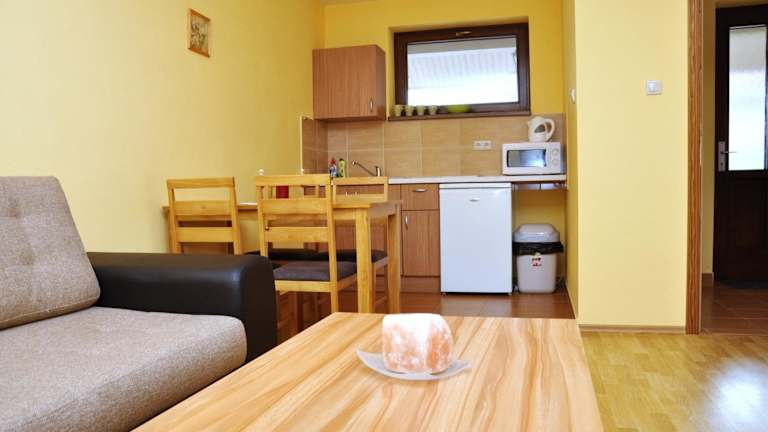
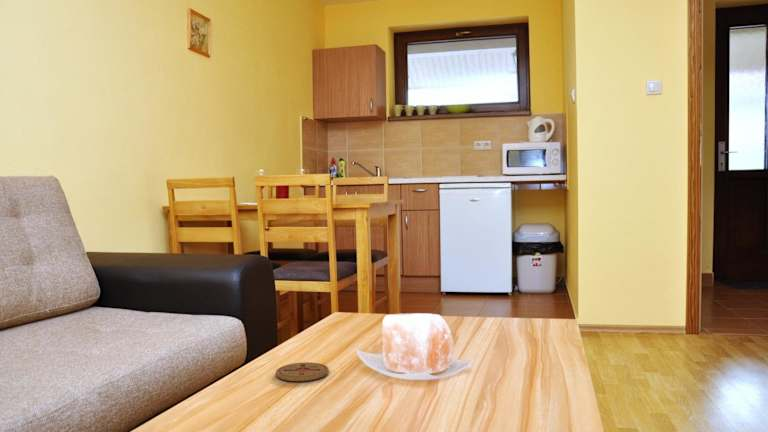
+ coaster (302, 371)
